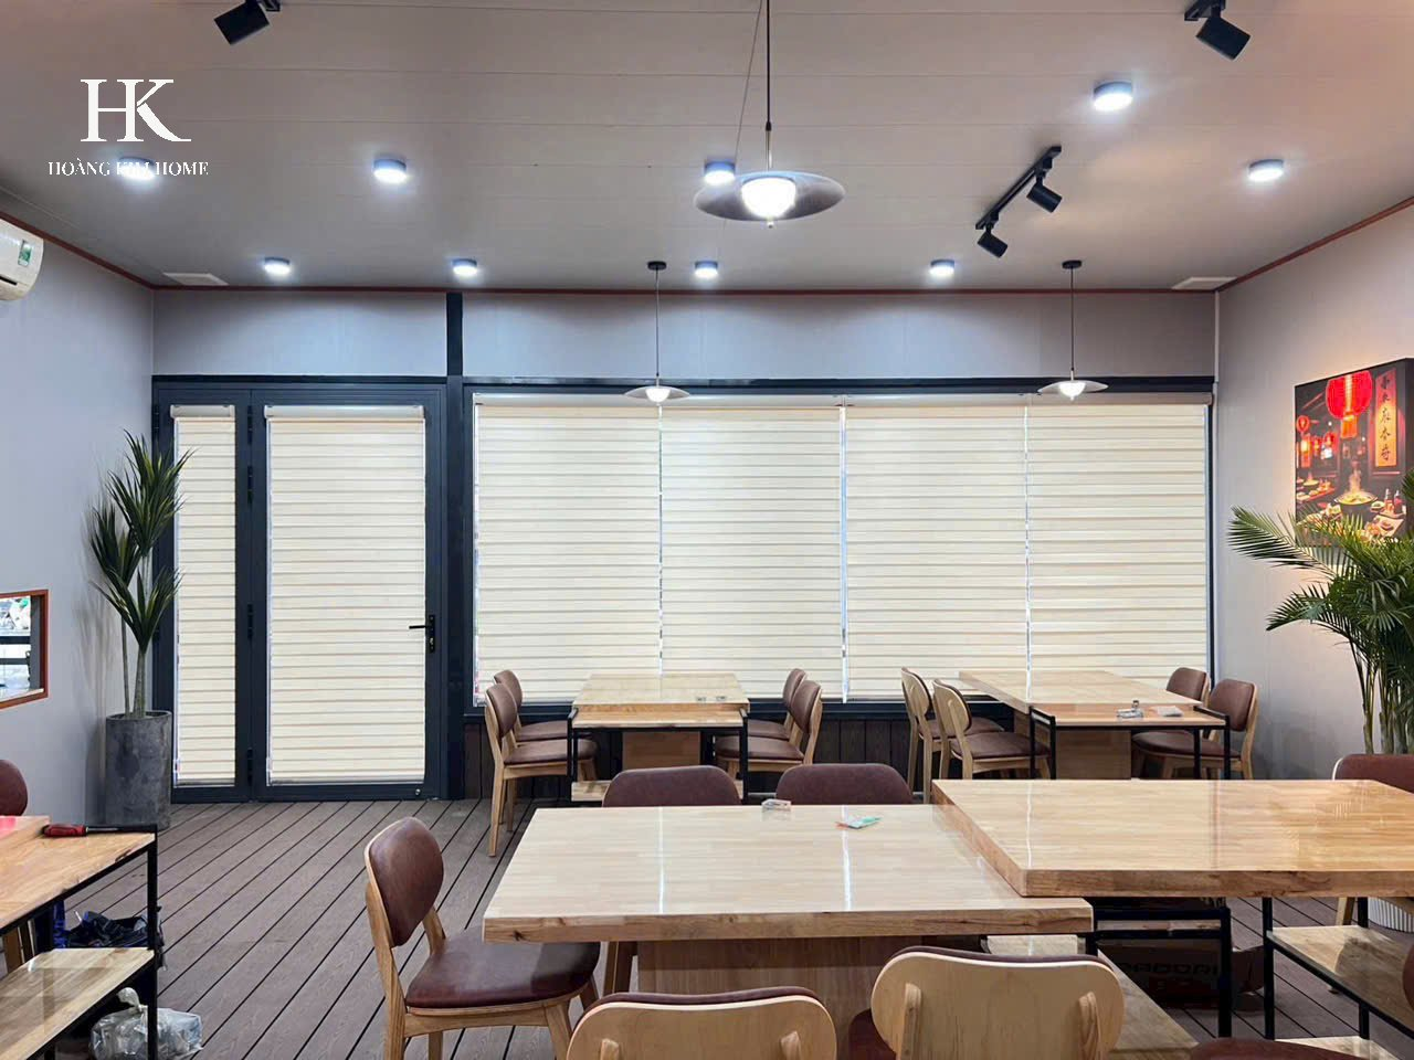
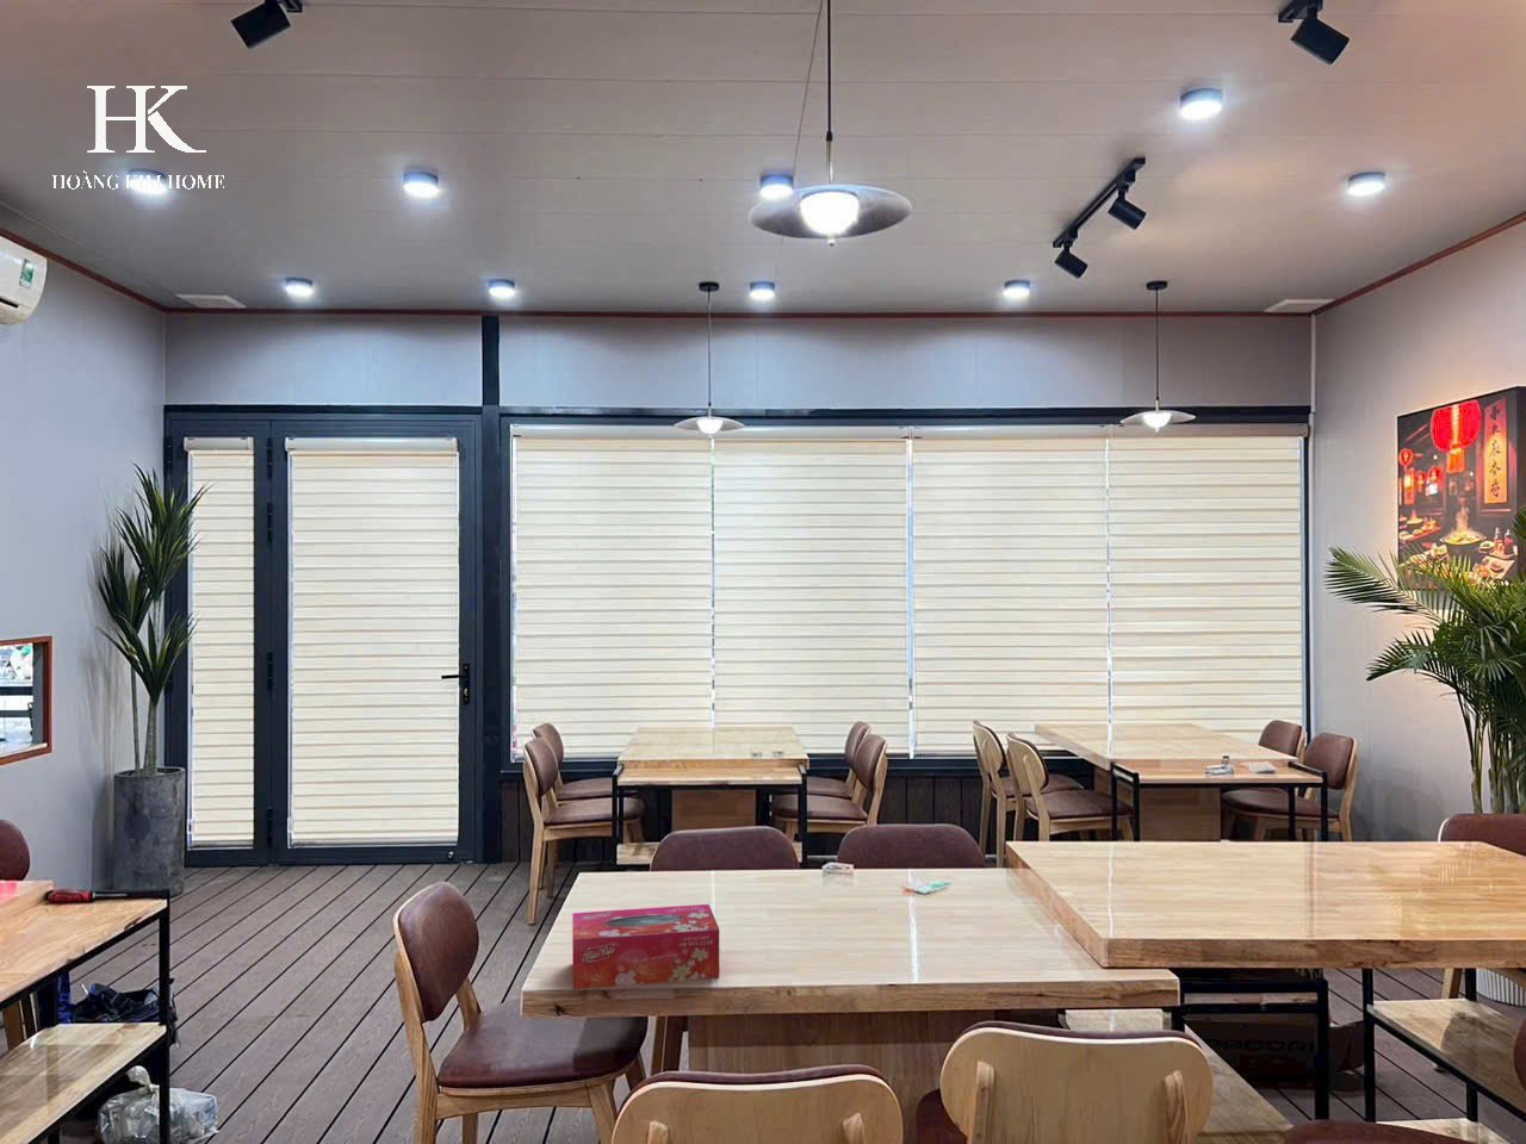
+ tissue box (644, 943)
